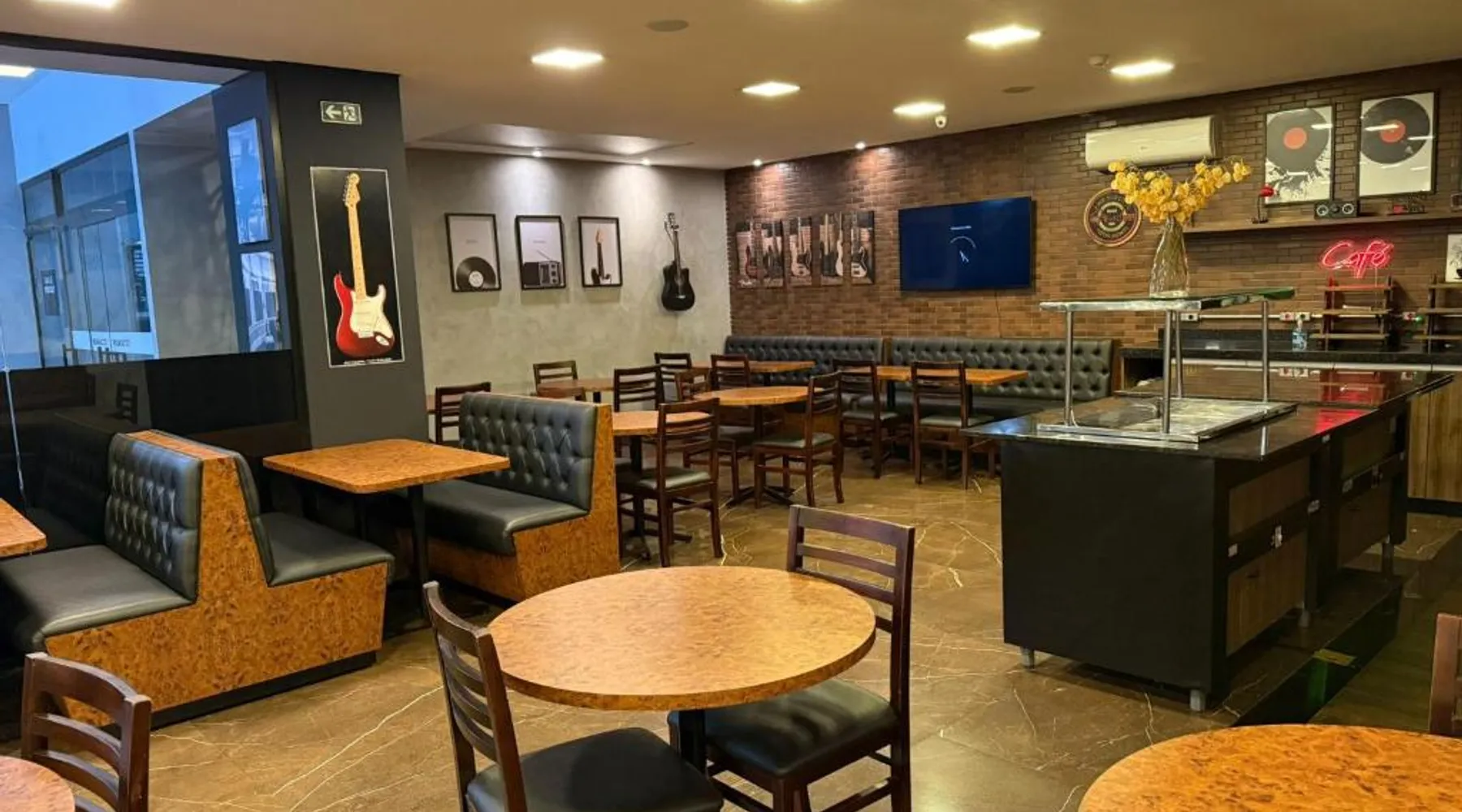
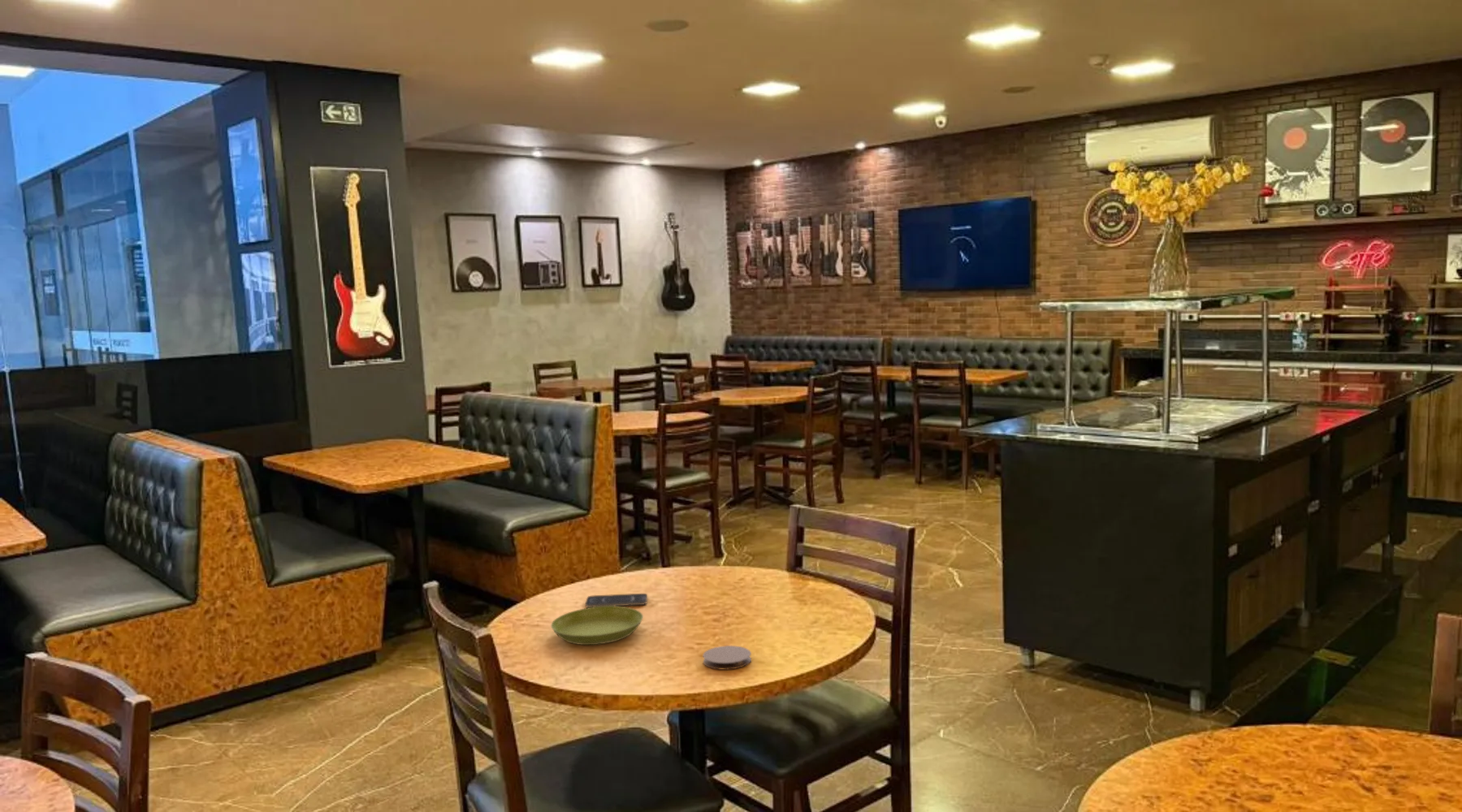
+ smartphone (616, 600)
+ saucer (597, 626)
+ coaster (727, 657)
